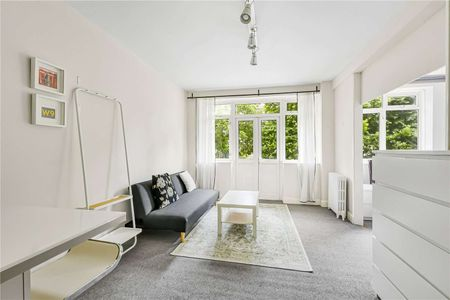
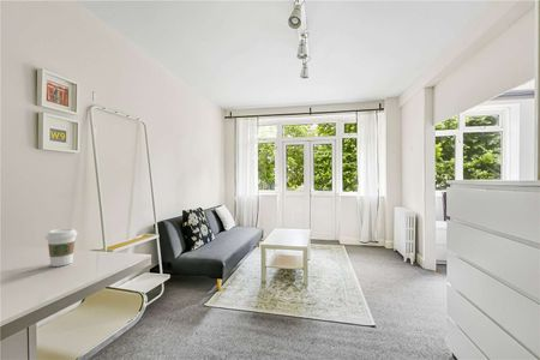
+ coffee cup (61, 246)
